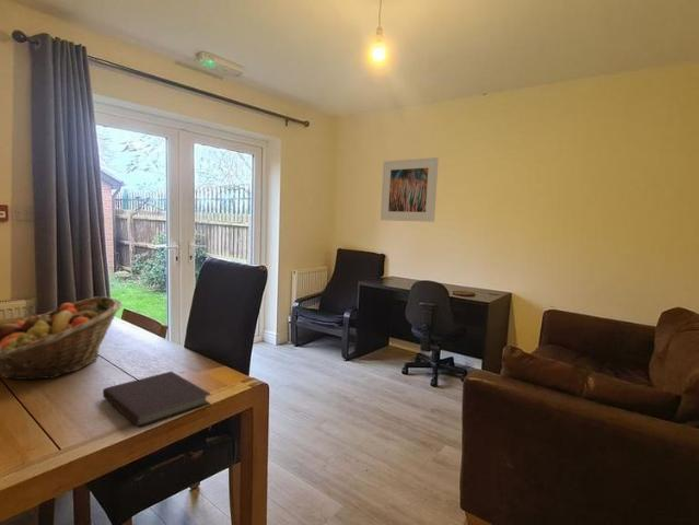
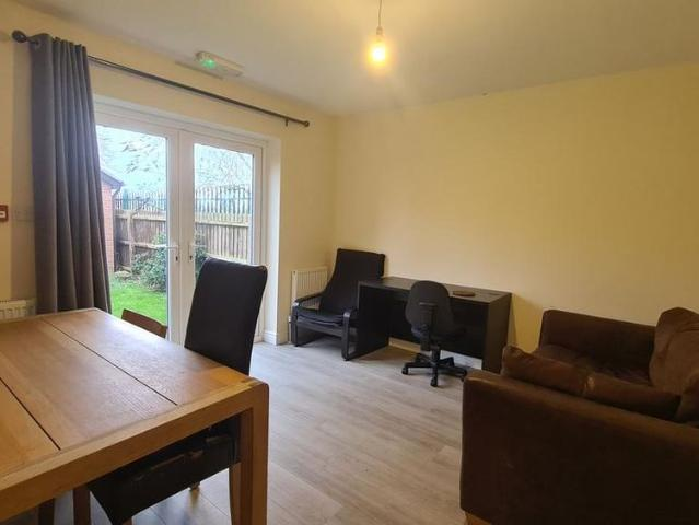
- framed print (407, 190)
- fruit basket (57, 332)
- notebook (156, 396)
